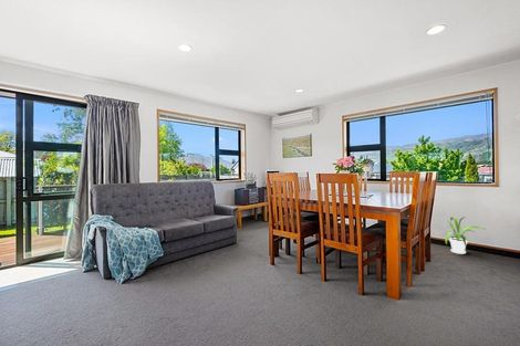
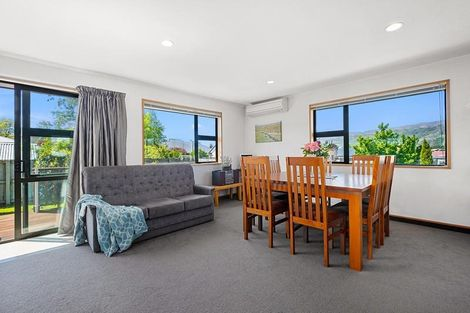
- house plant (459, 233)
